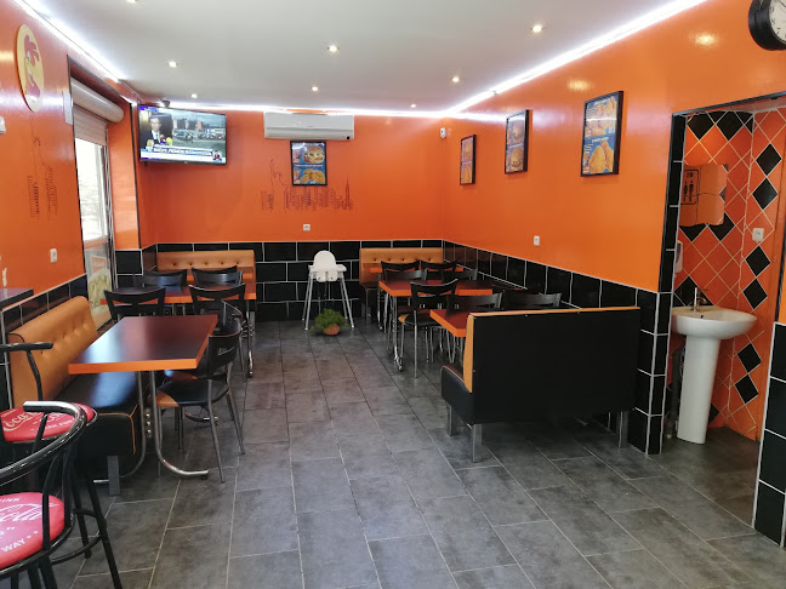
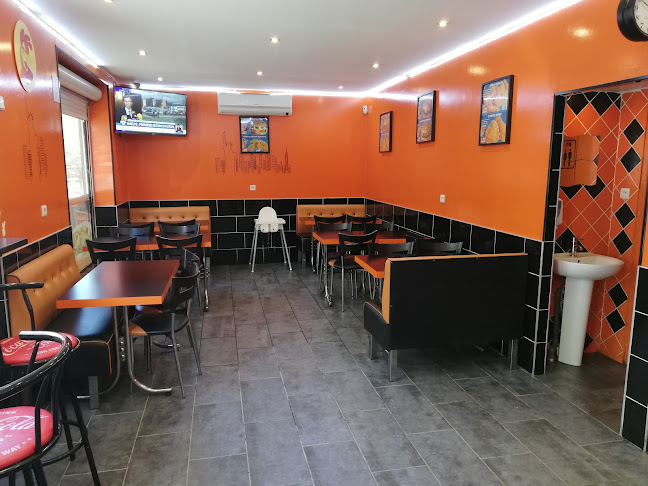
- potted plant (330, 322)
